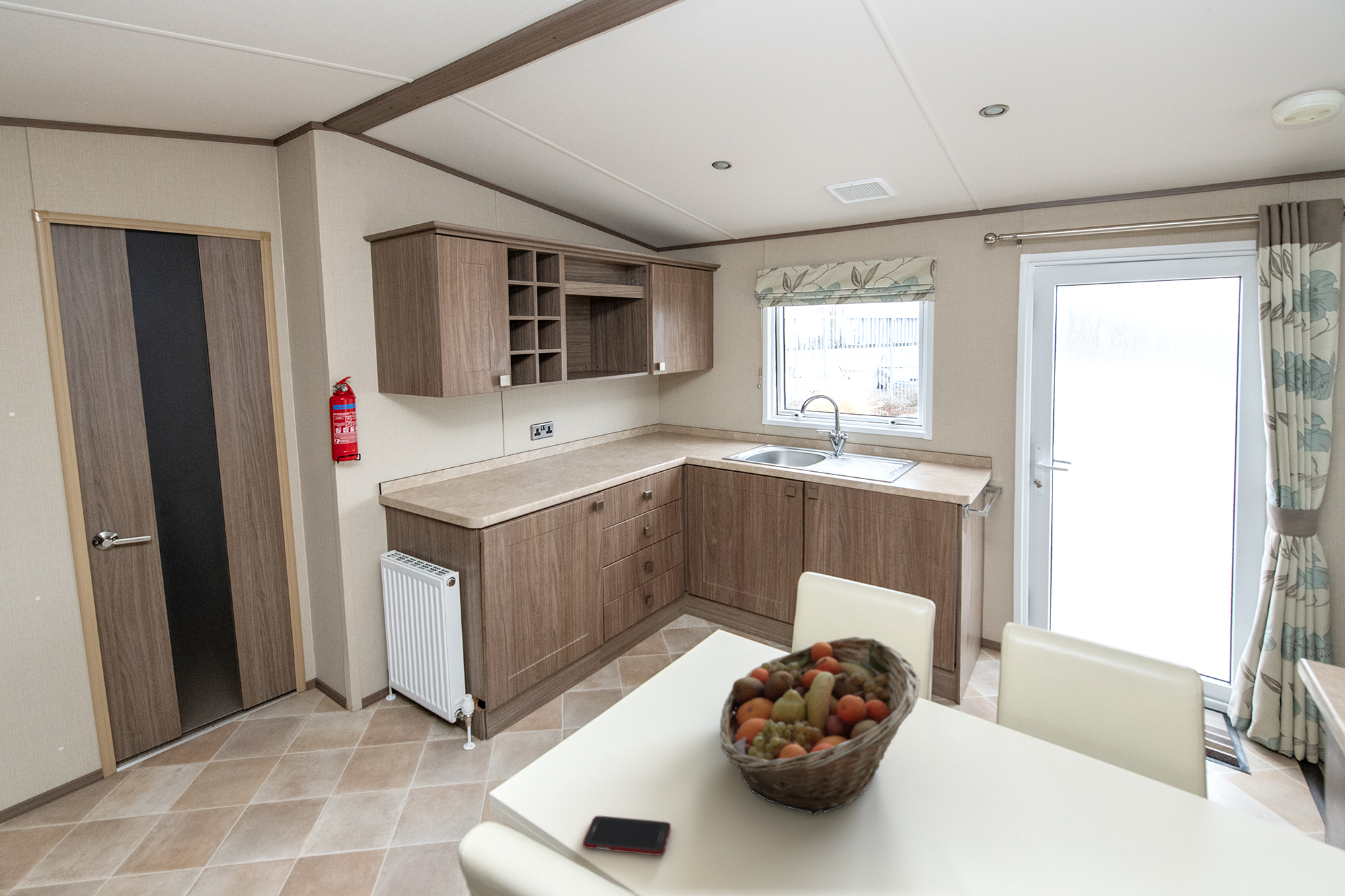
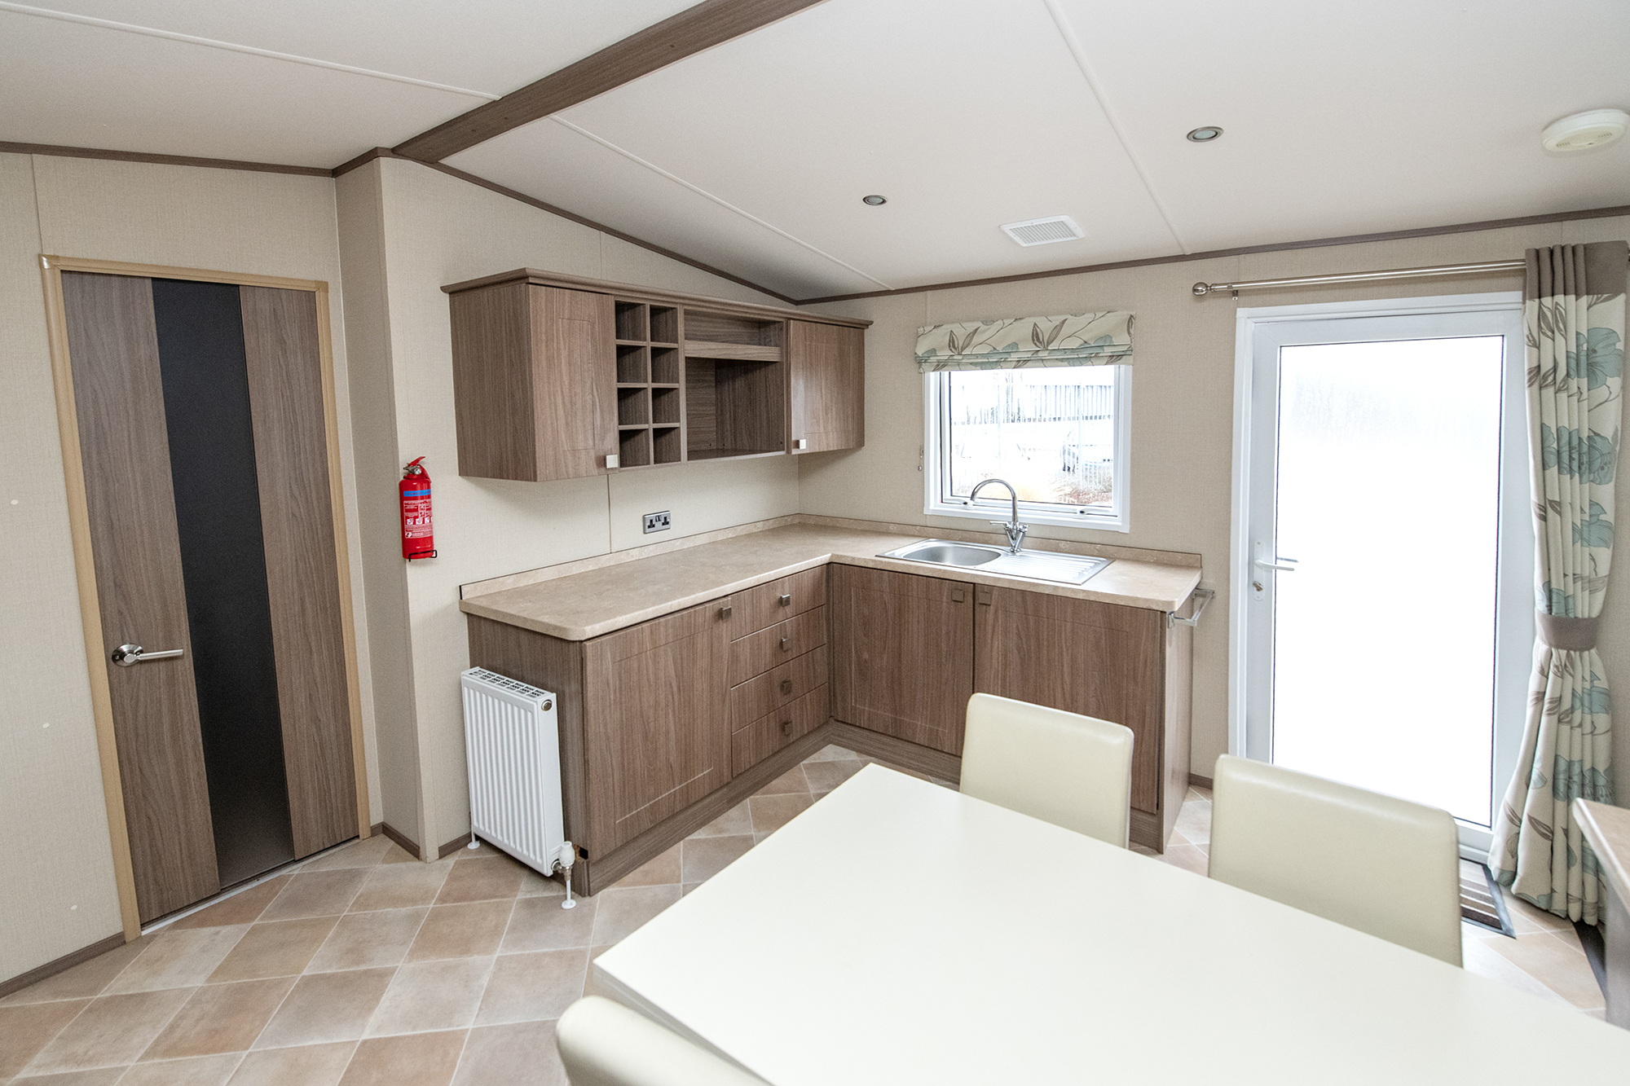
- cell phone (627, 835)
- fruit basket (814, 712)
